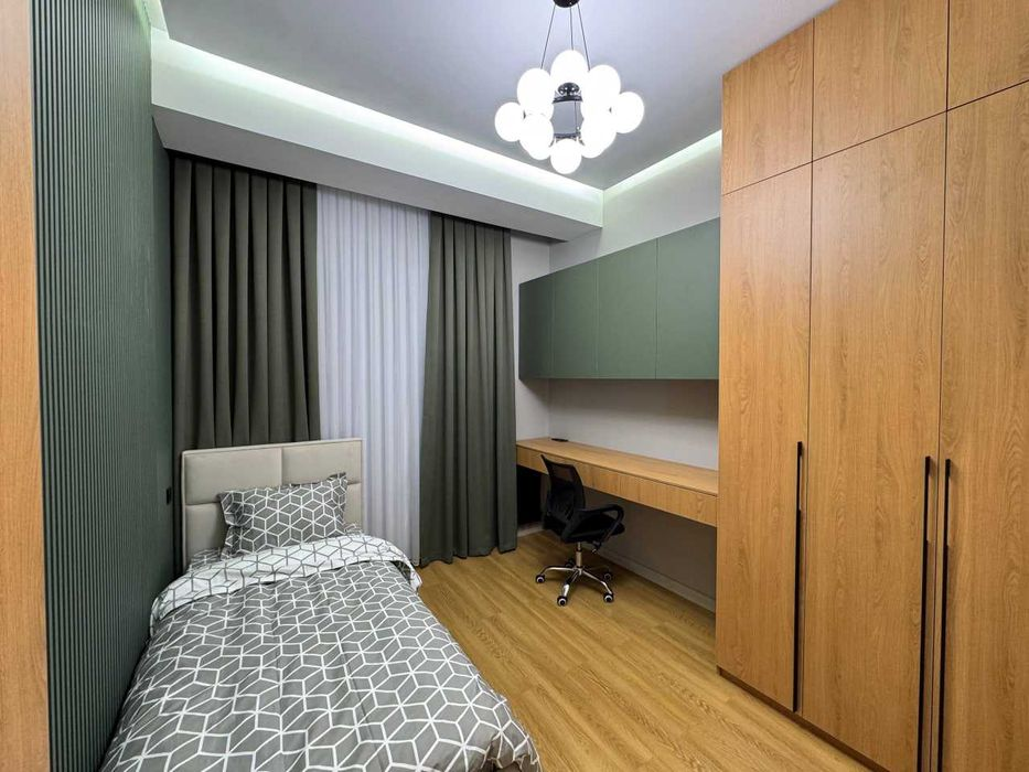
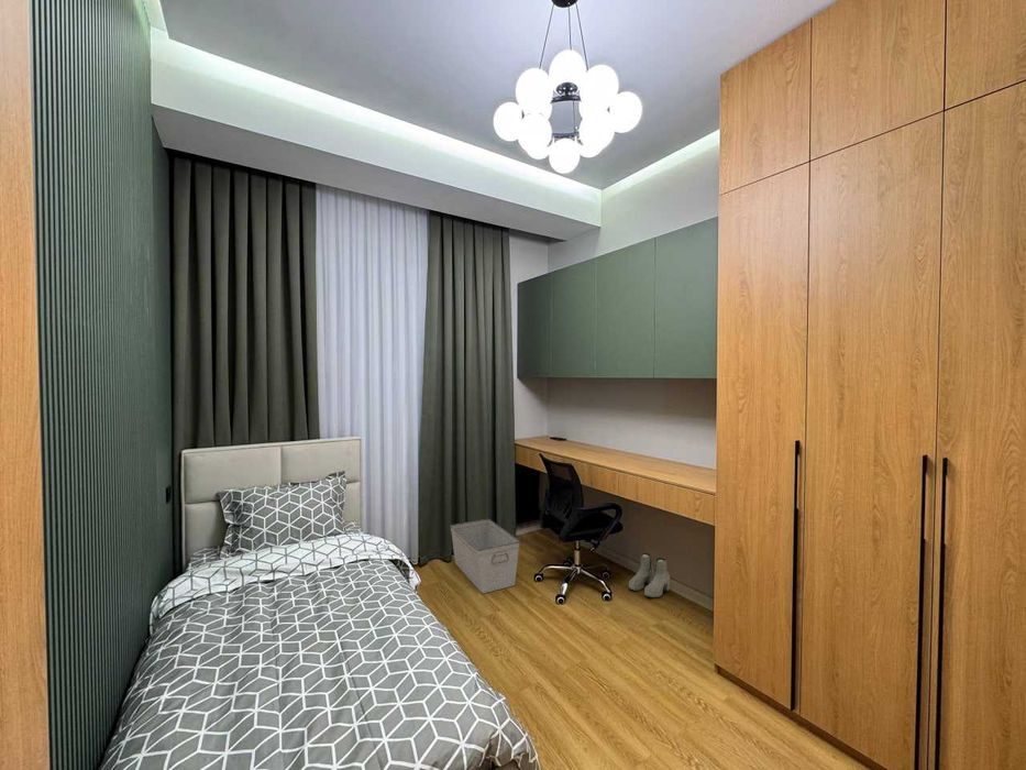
+ boots (649, 573)
+ storage bin (483, 552)
